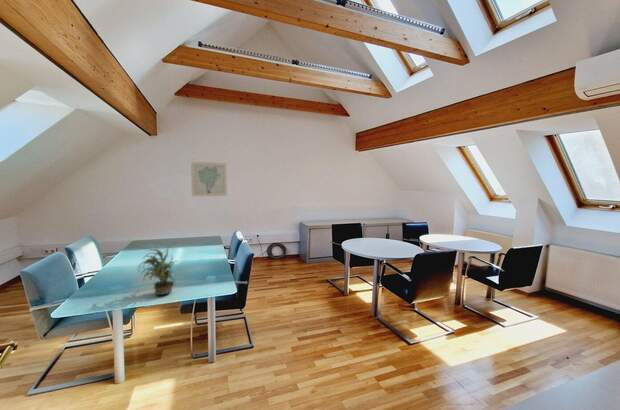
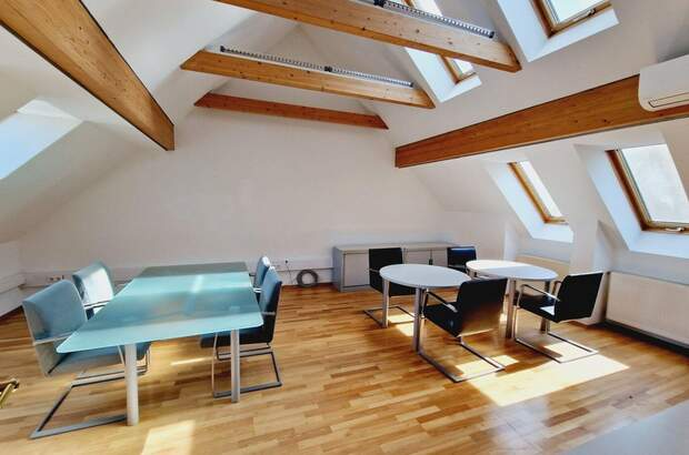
- wall art (209, 179)
- potted plant (158, 269)
